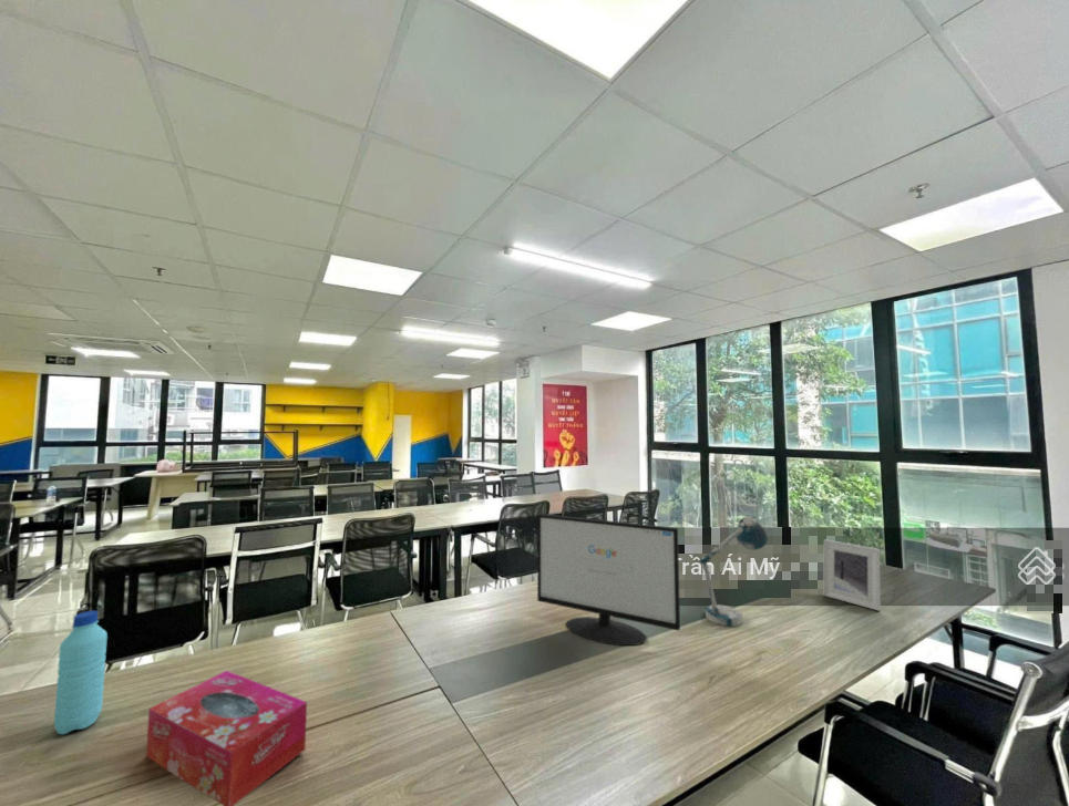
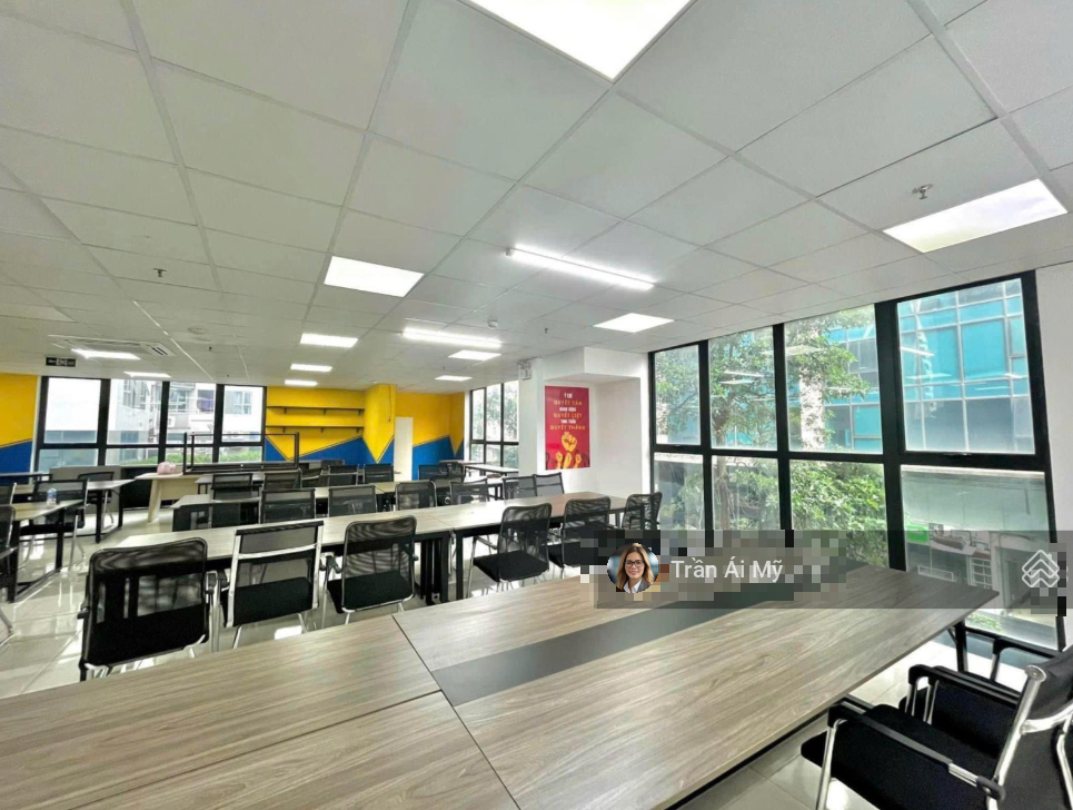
- tissue box (227, 728)
- picture frame (852, 571)
- water bottle (82, 669)
- computer monitor (604, 575)
- desk lamp (719, 550)
